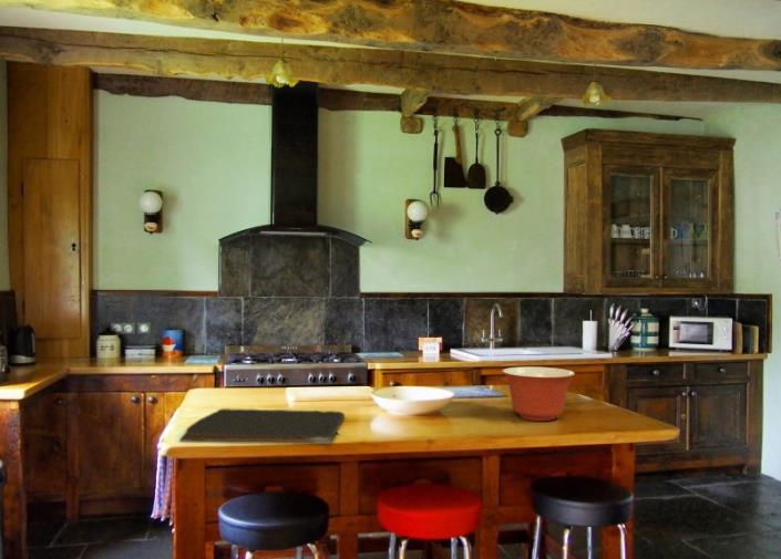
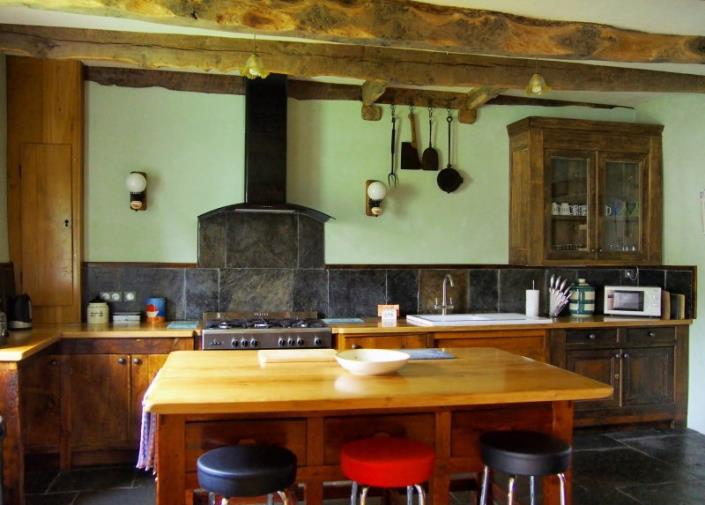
- cutting board (268, 424)
- mixing bowl (537, 394)
